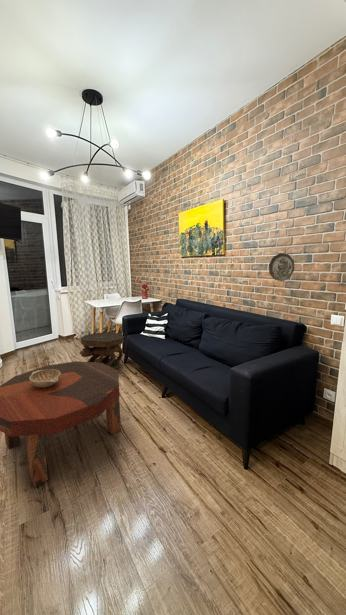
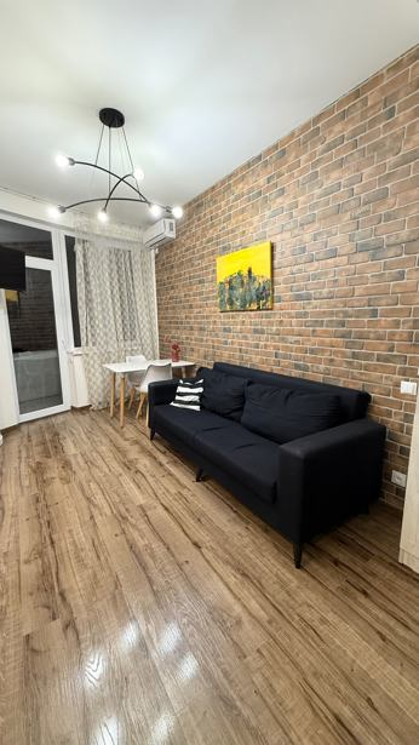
- decorative plate (281, 267)
- decorative bowl (45, 379)
- side table (102, 351)
- coffee table (60, 411)
